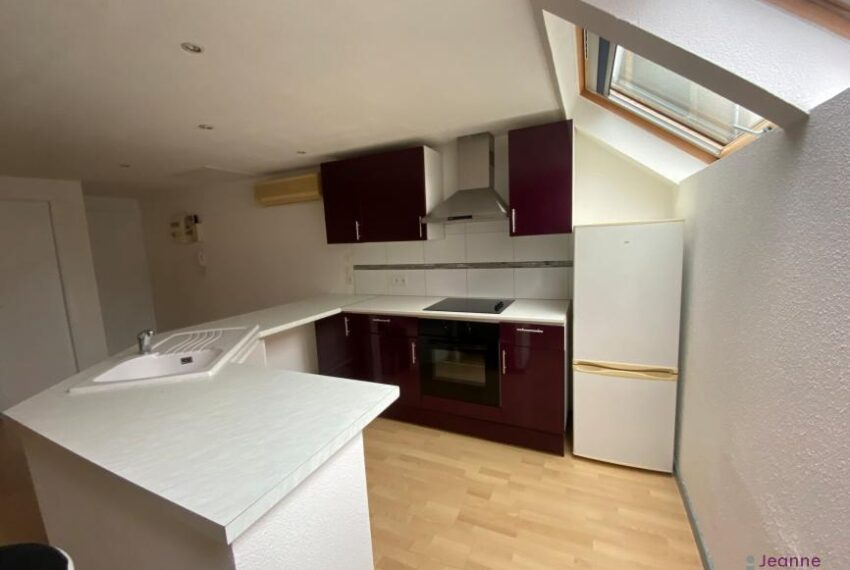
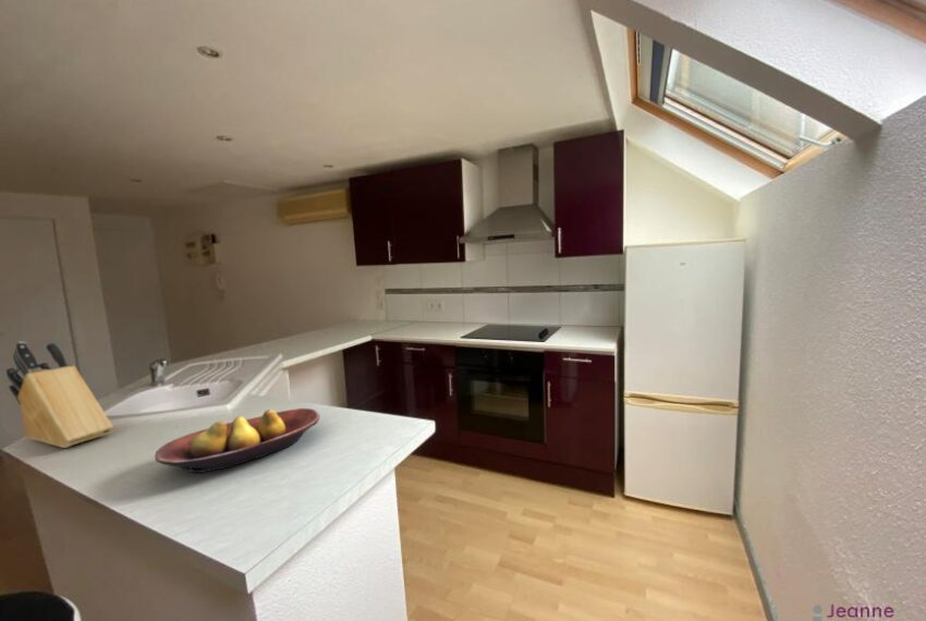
+ knife block (56, 389)
+ fruit bowl (246, 433)
